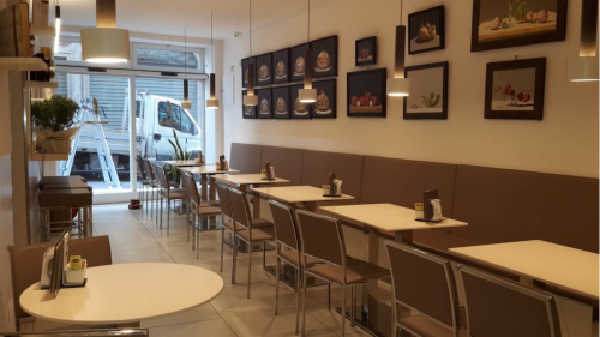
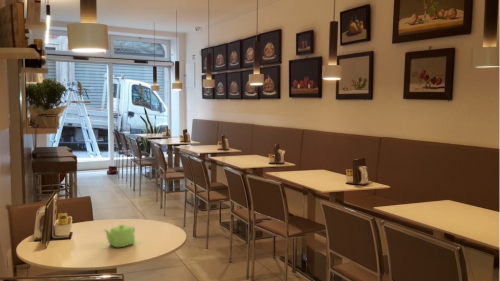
+ teapot (119, 235)
